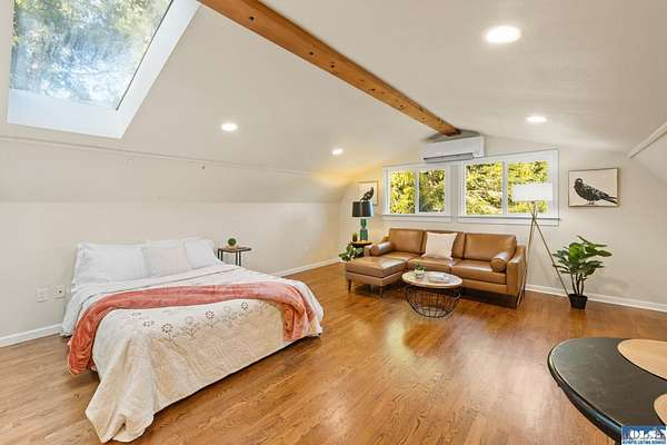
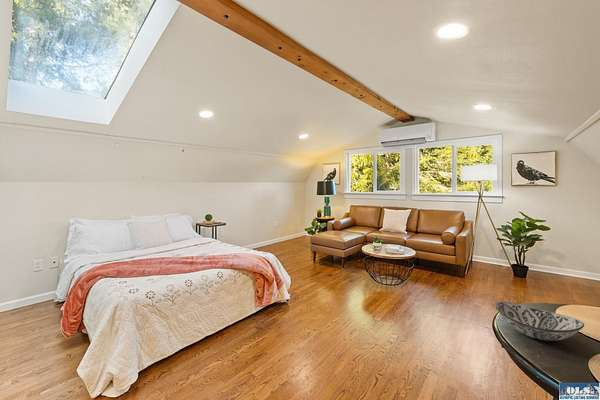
+ decorative bowl (535, 323)
